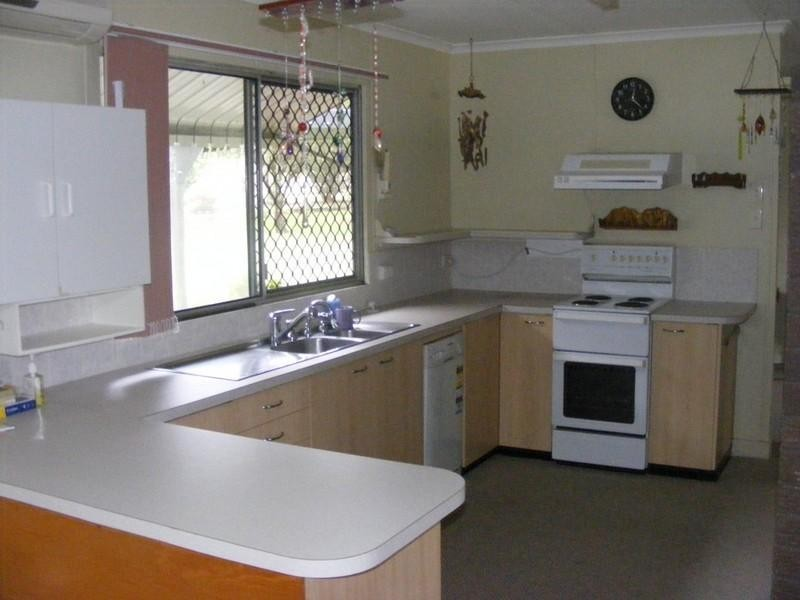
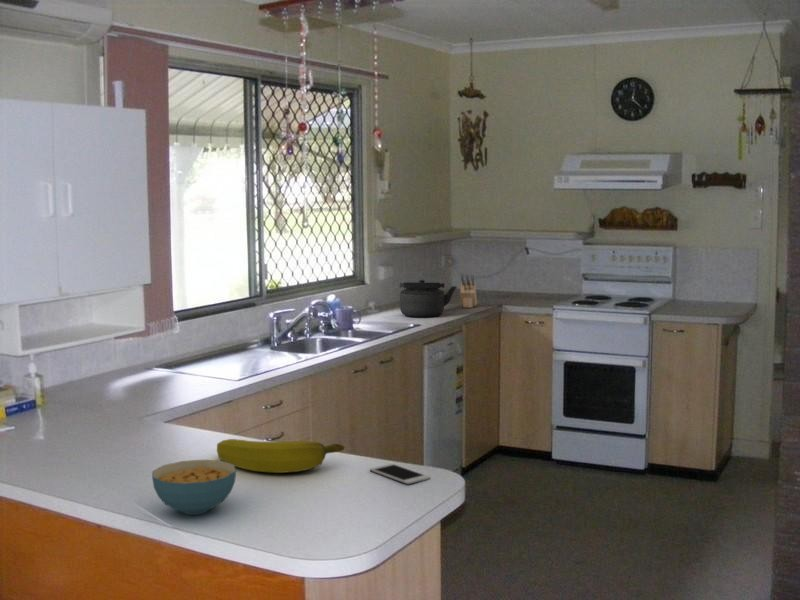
+ cereal bowl (194, 490)
+ fruit (271, 449)
+ kettle (423, 297)
+ cell phone (399, 473)
+ knife block (468, 289)
